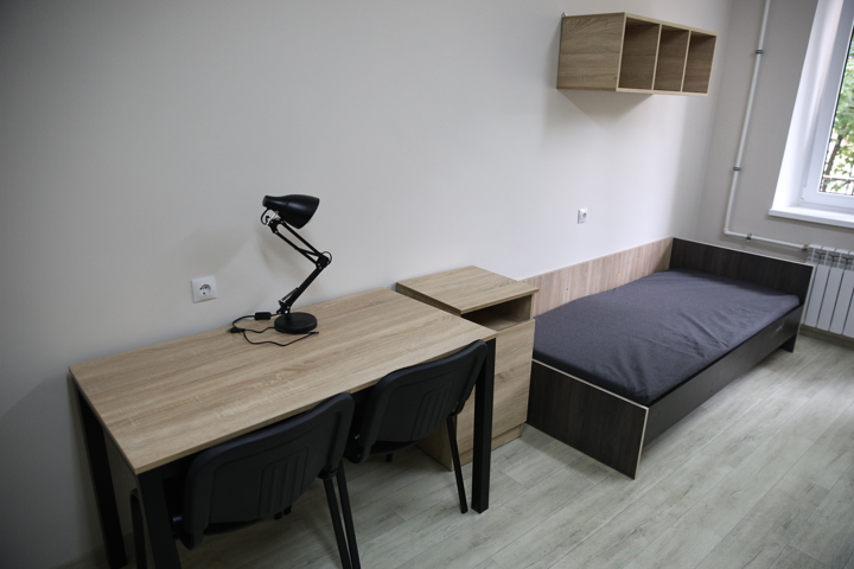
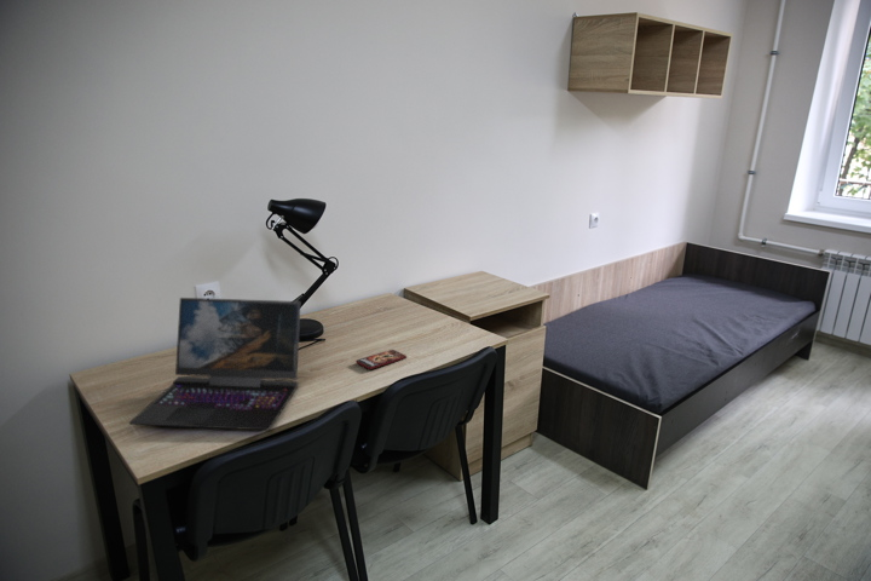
+ laptop (221, 359)
+ smartphone (381, 358)
